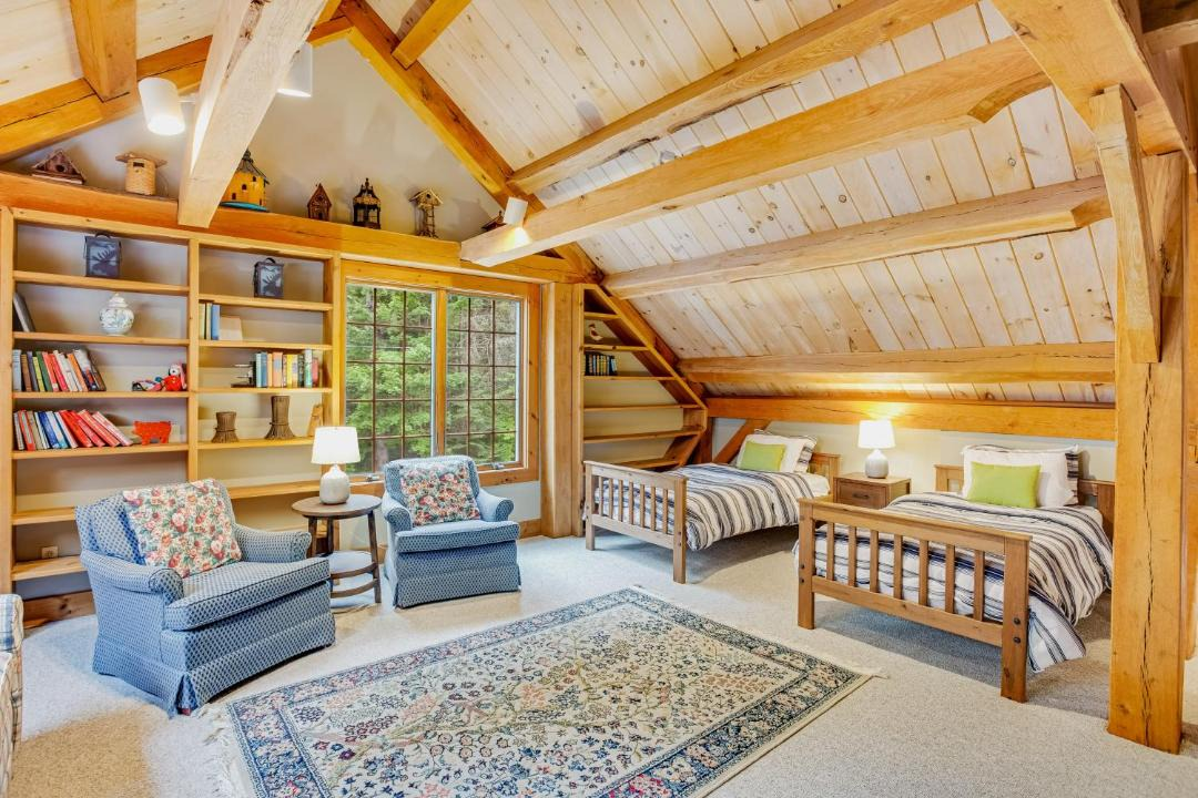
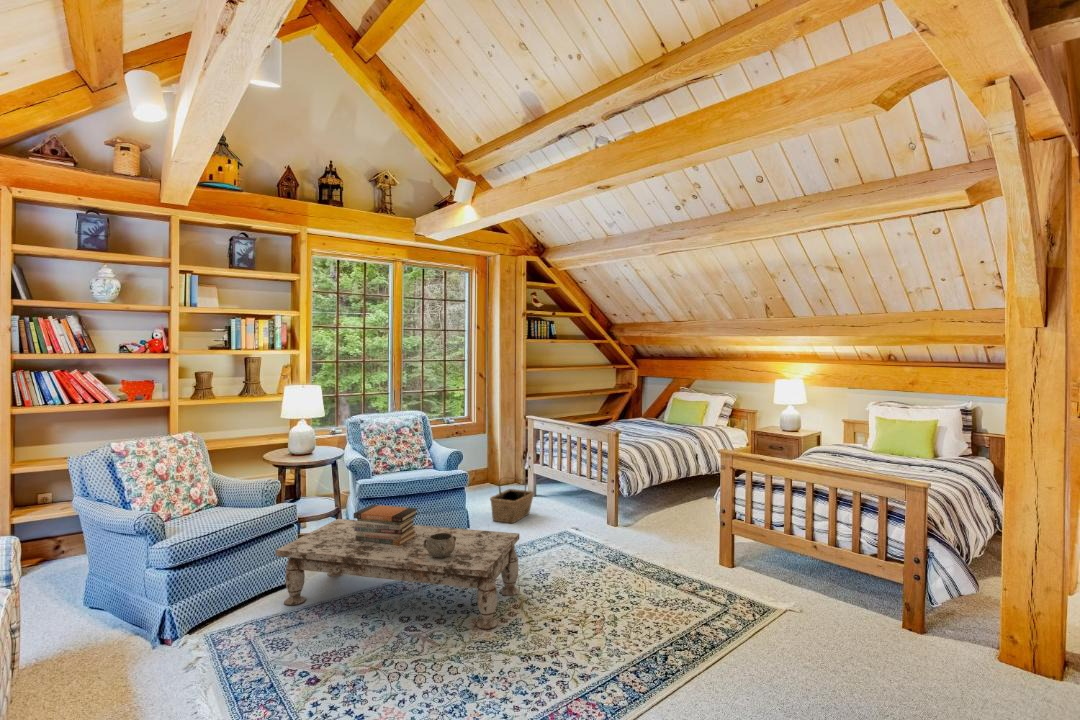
+ basket (512, 497)
+ coffee table (404, 568)
+ book stack (385, 524)
+ decorative bowl (439, 546)
